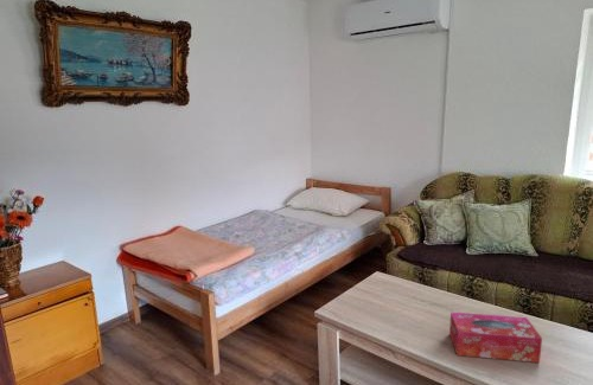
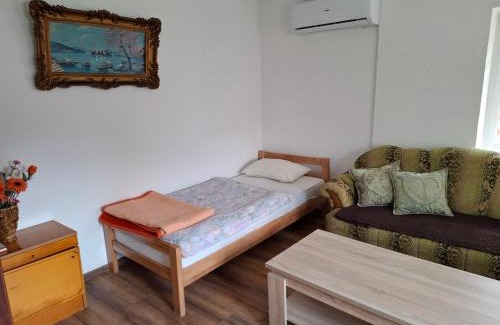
- tissue box (492, 335)
